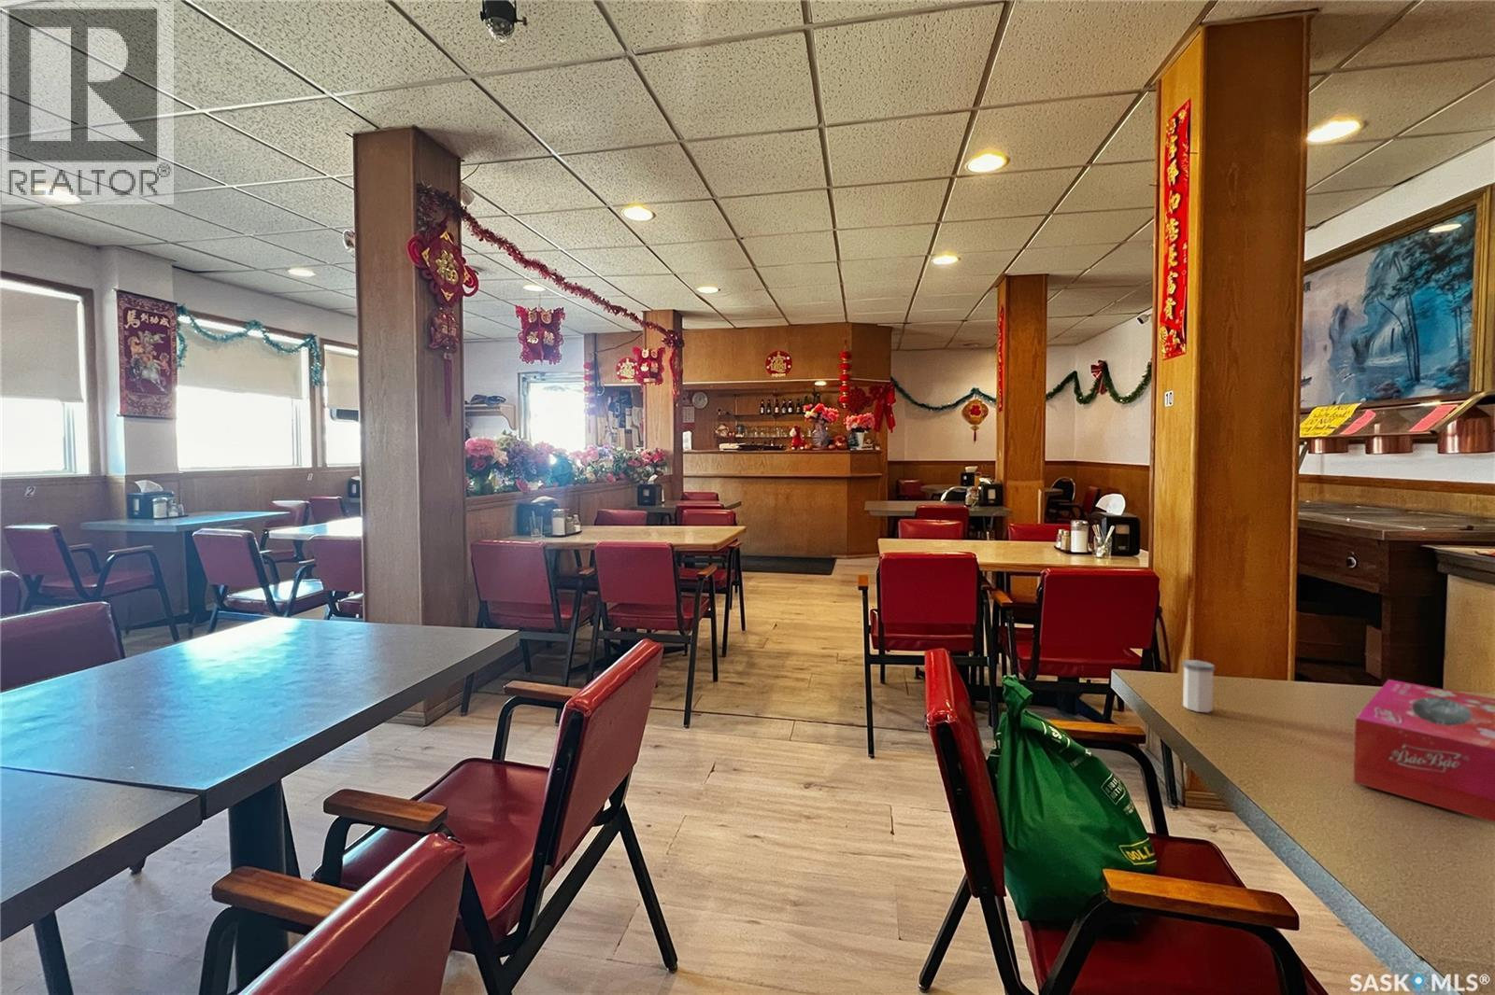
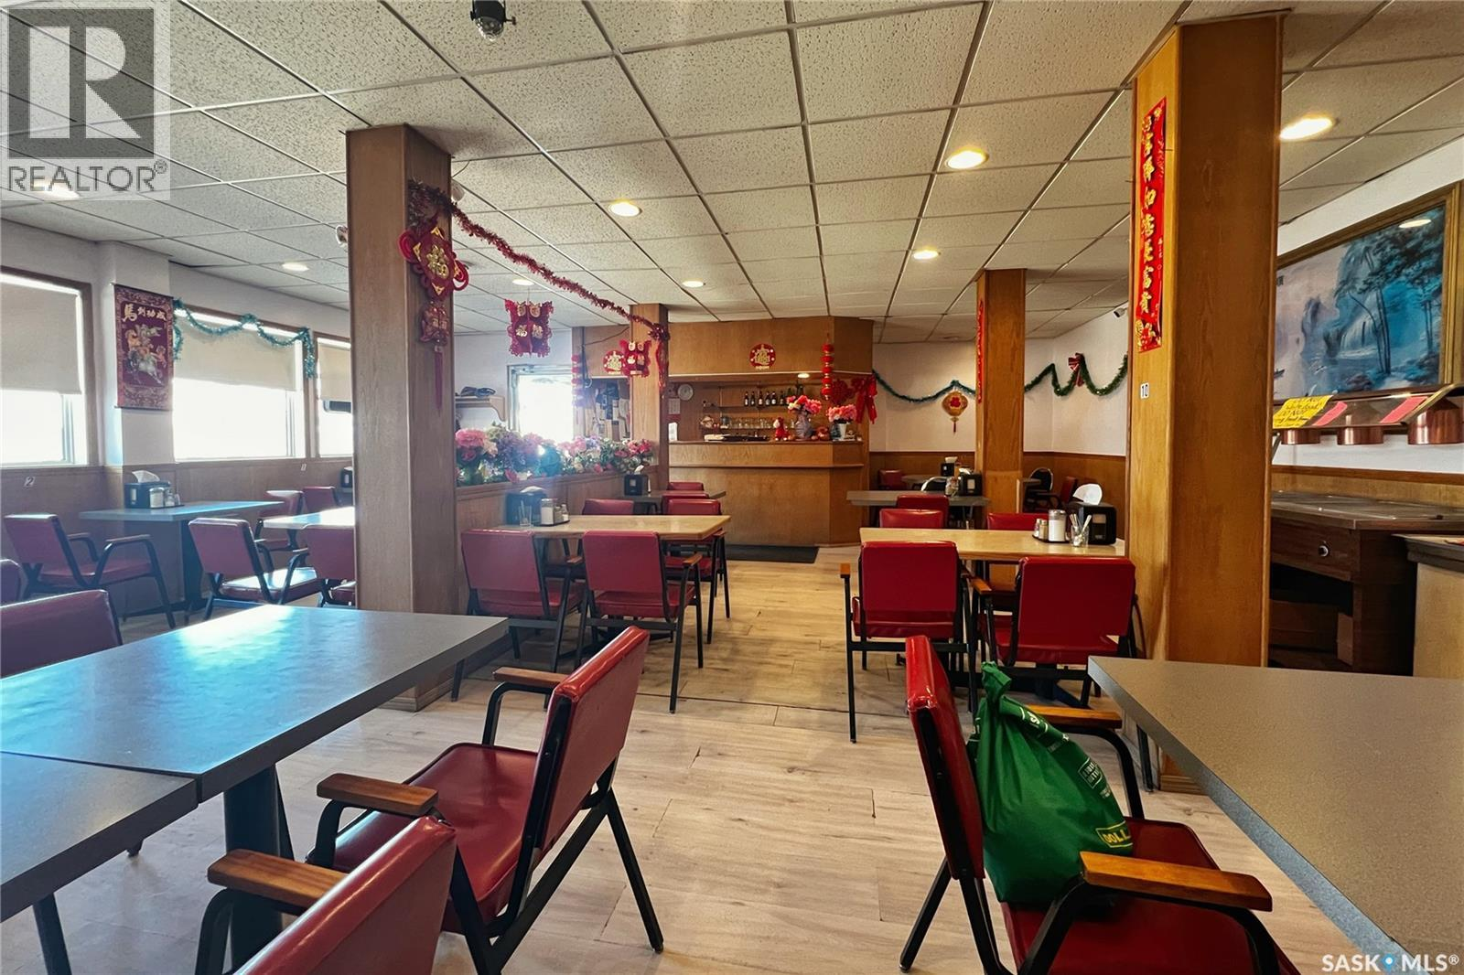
- salt shaker (1198, 685)
- tissue box (1439, 742)
